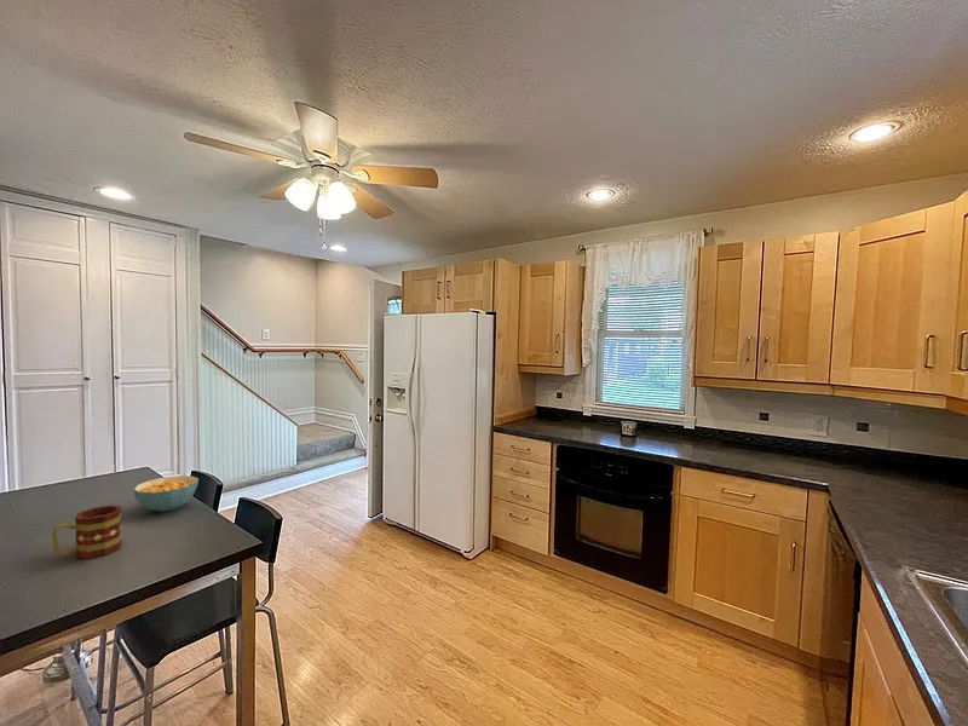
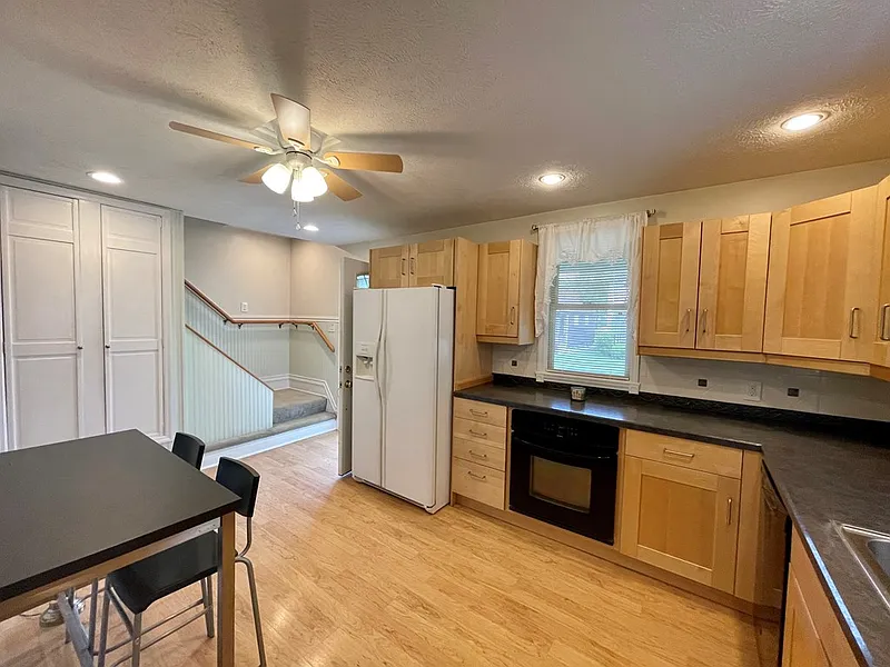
- mug (88, 534)
- cereal bowl (167, 495)
